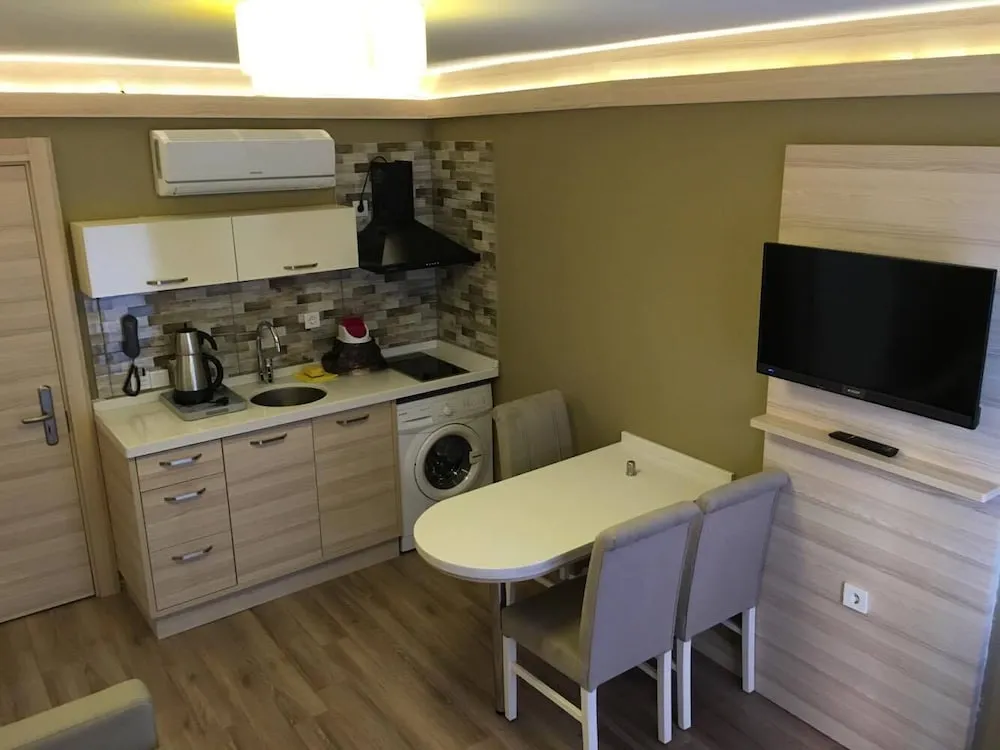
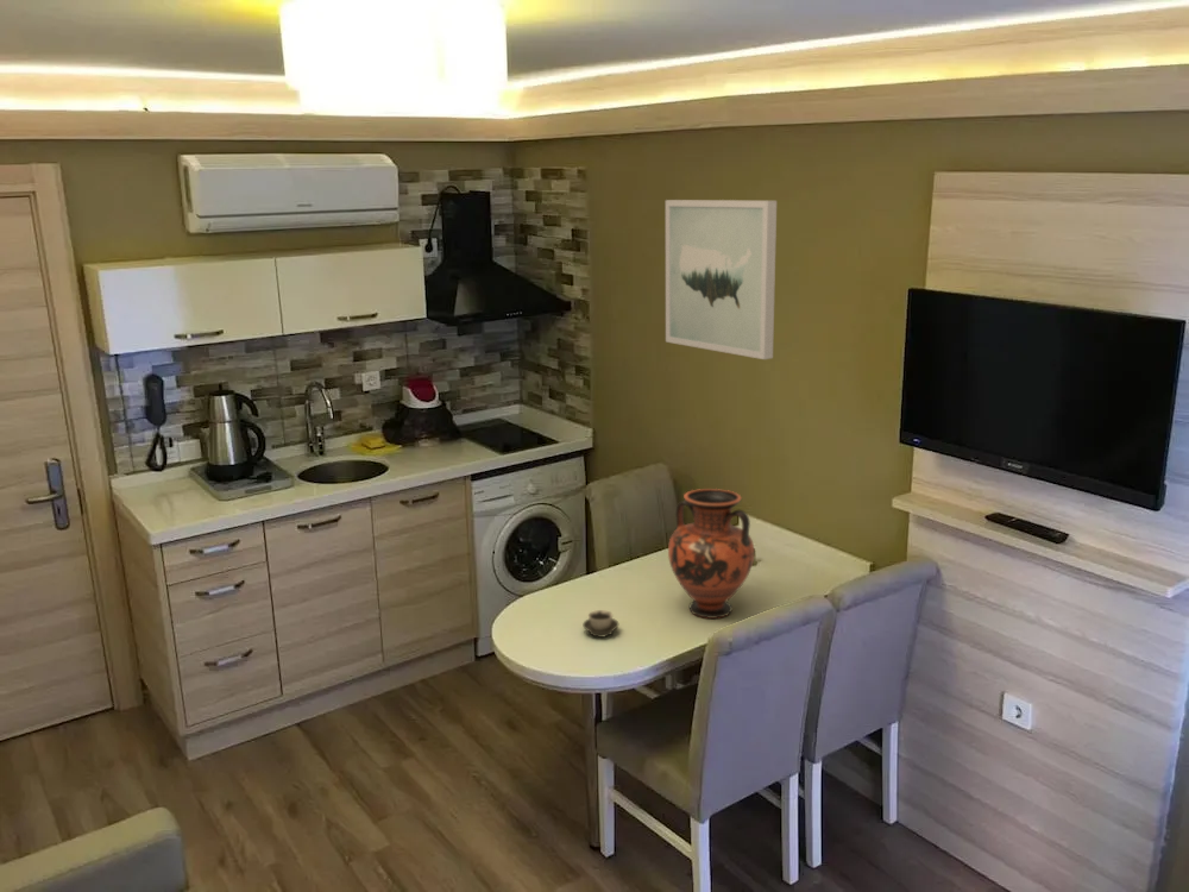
+ vase (710, 554)
+ wall art (717, 276)
+ cup (600, 623)
